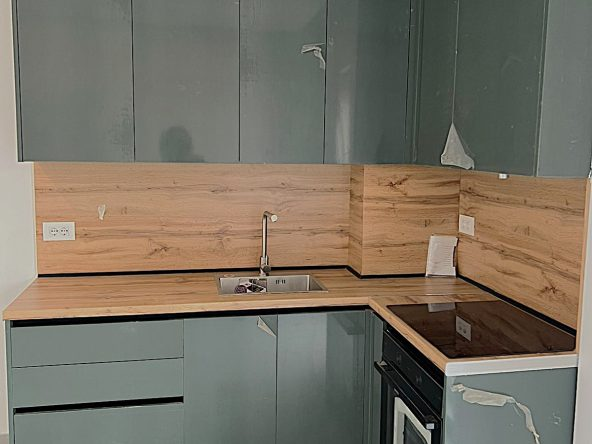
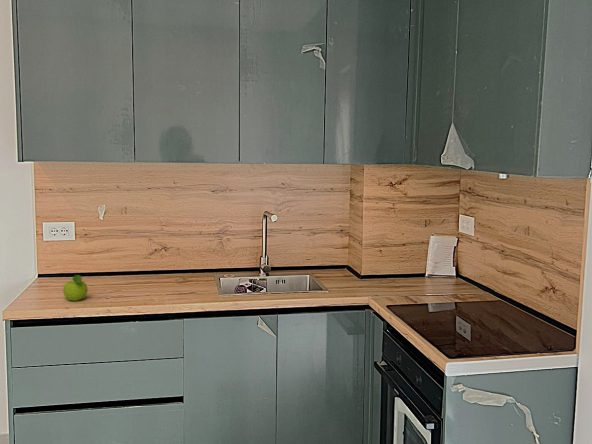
+ fruit (76, 288)
